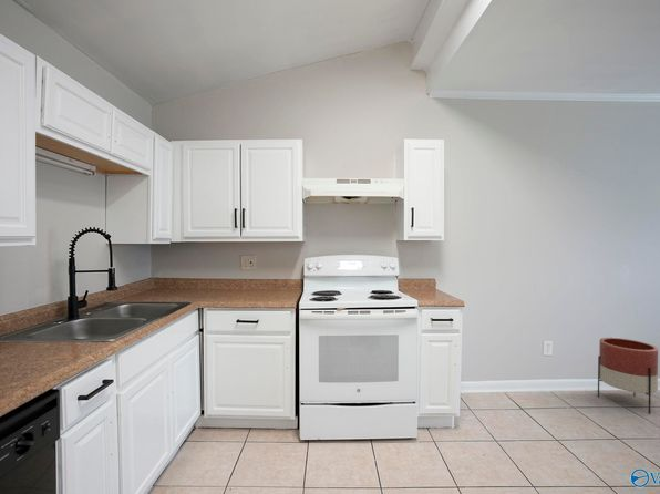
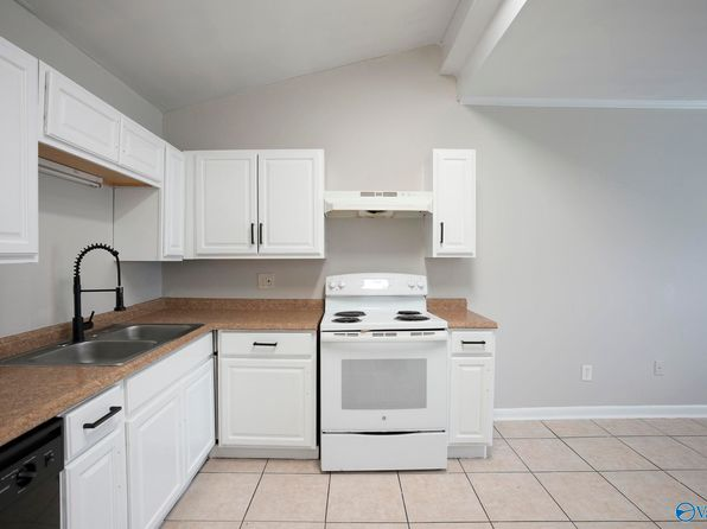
- planter (627, 372)
